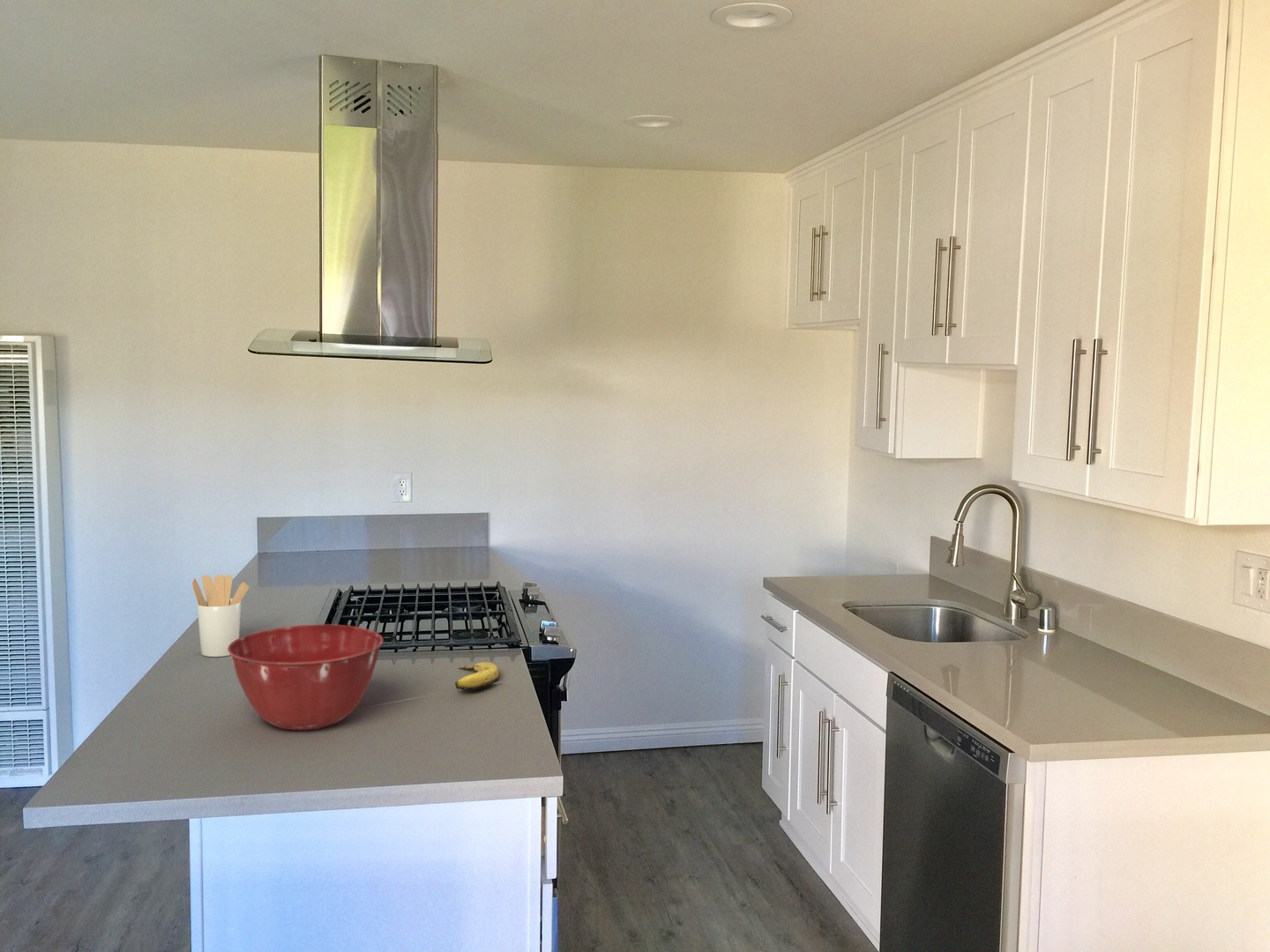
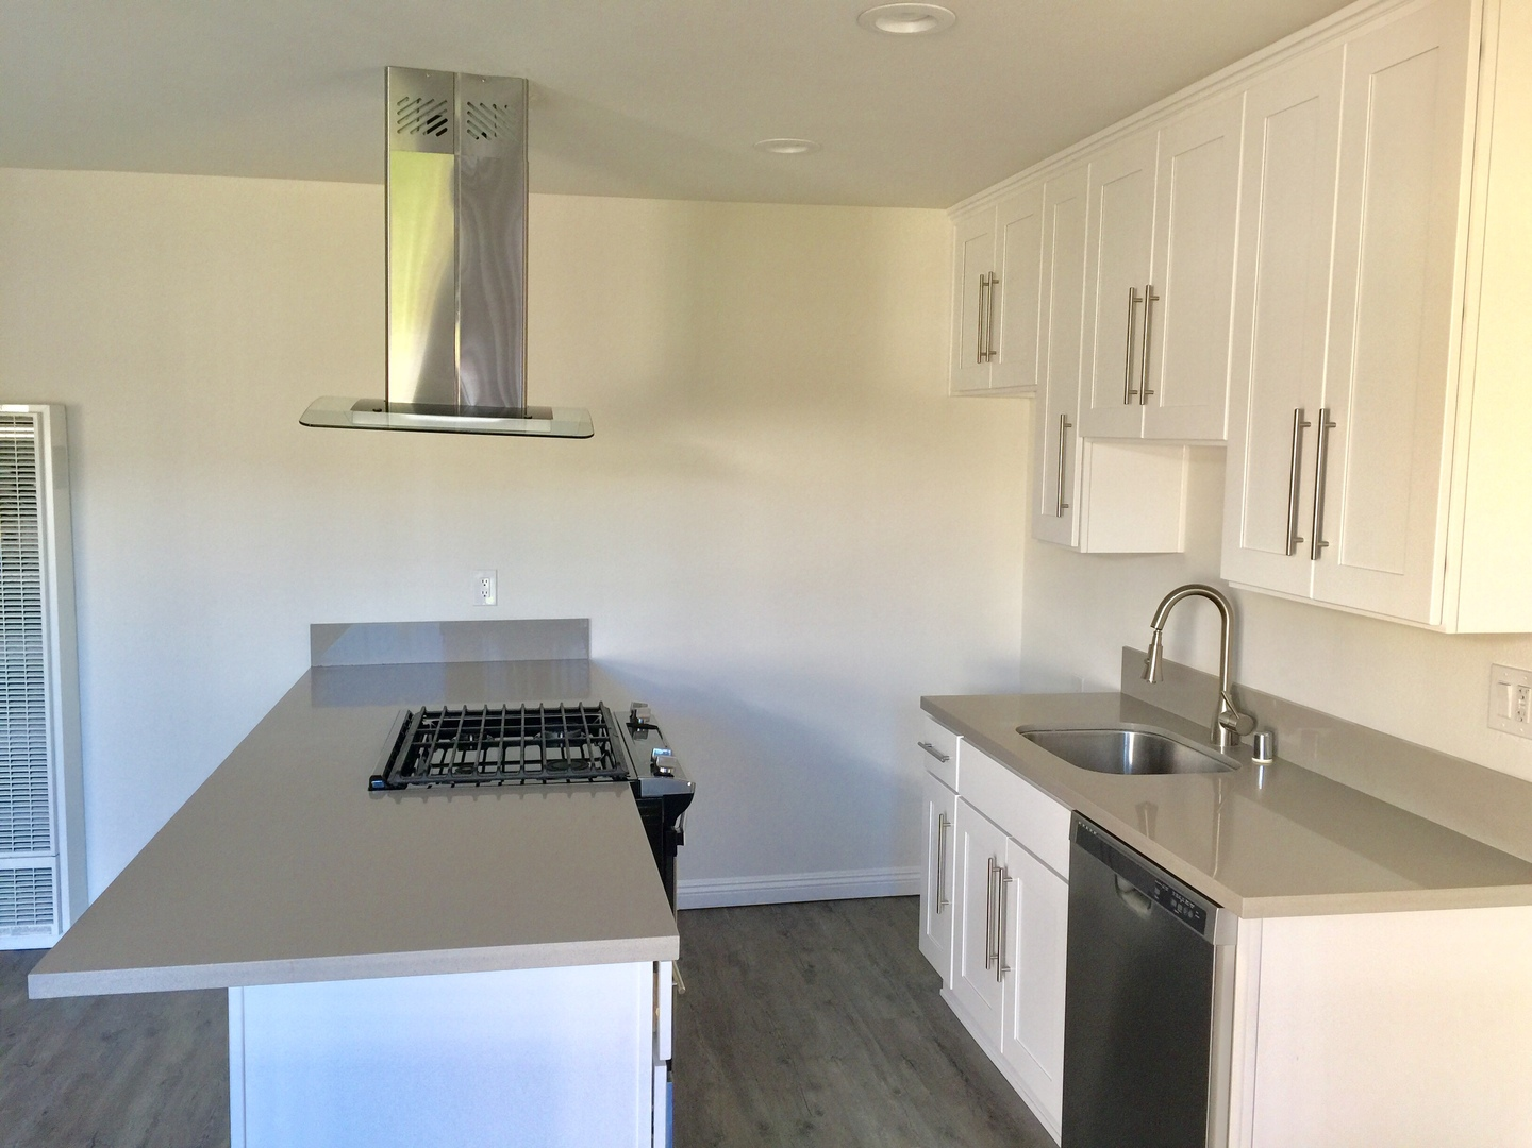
- utensil holder (218, 613)
- banana (475, 673)
- mixing bowl (307, 680)
